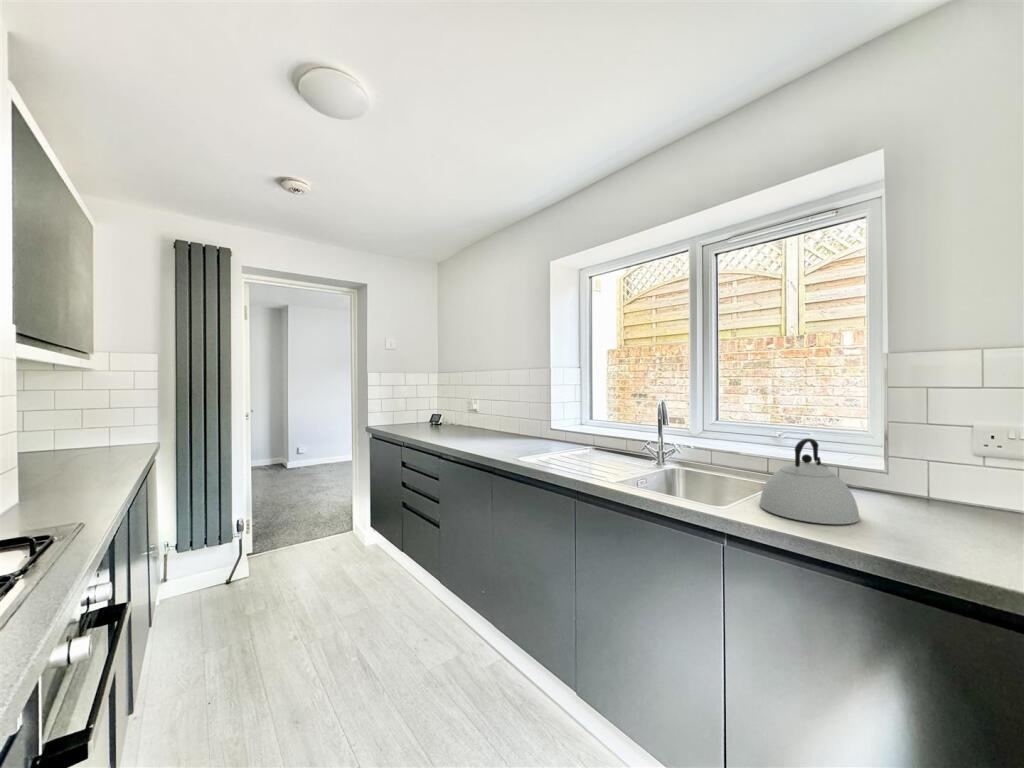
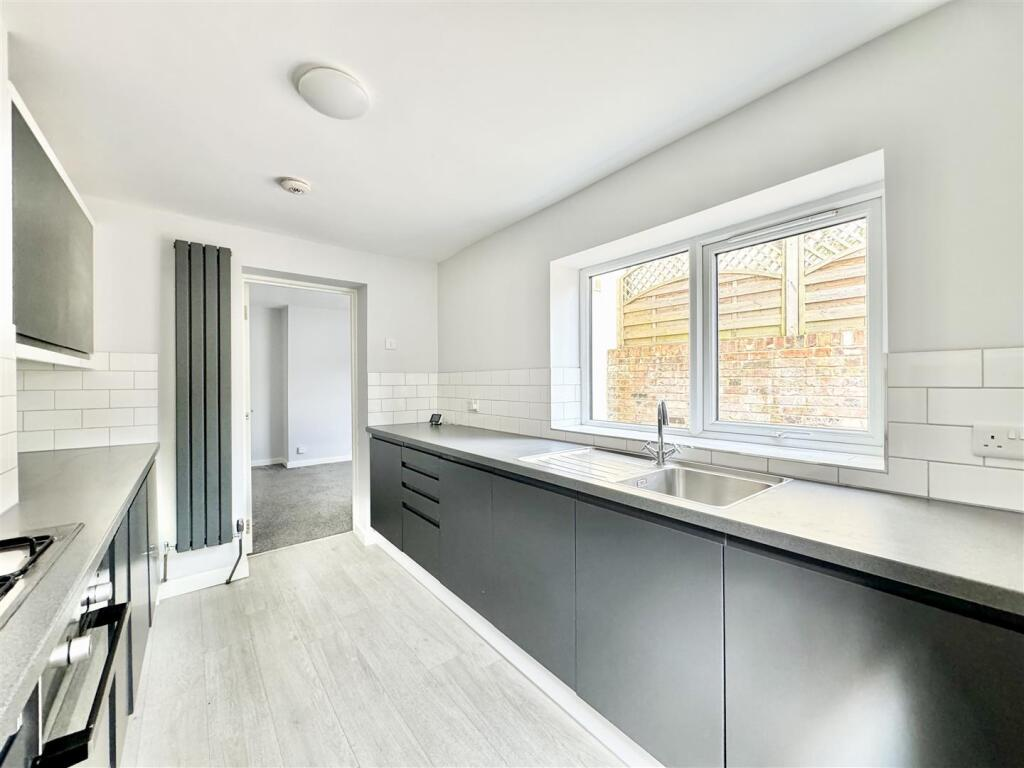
- kettle (807, 474)
